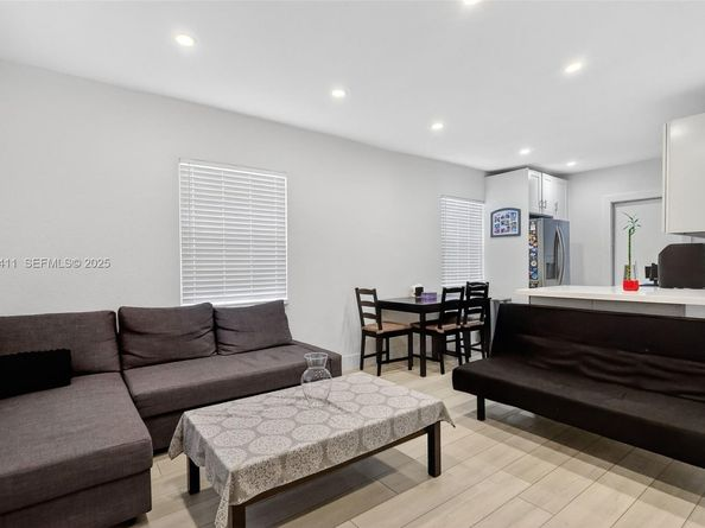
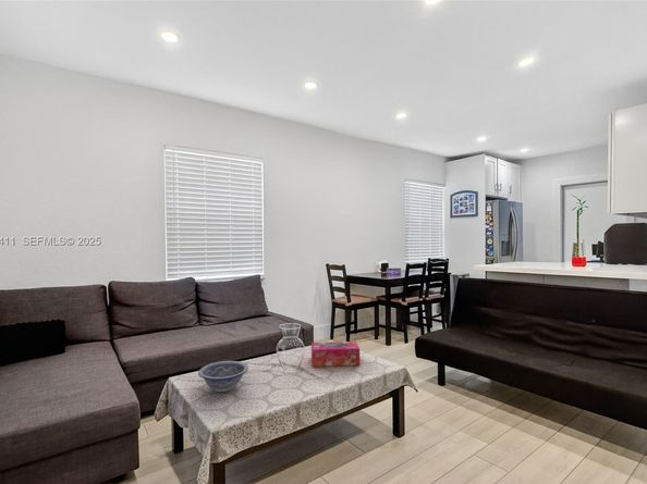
+ tissue box (334, 352)
+ decorative bowl (223, 377)
